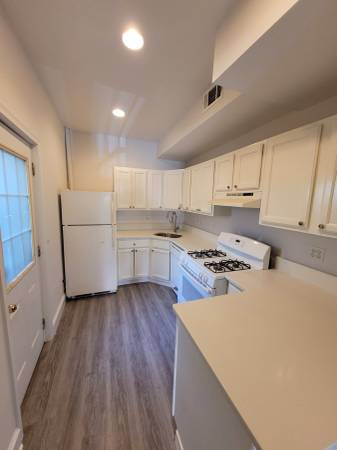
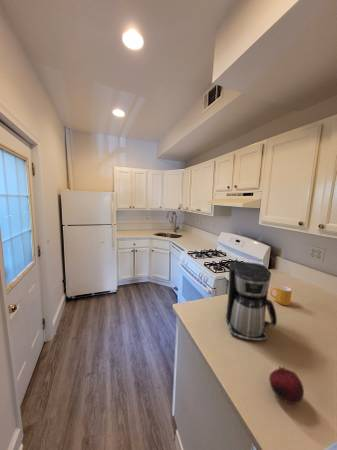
+ fruit (286, 383)
+ coffee maker (251, 294)
+ mug (280, 294)
